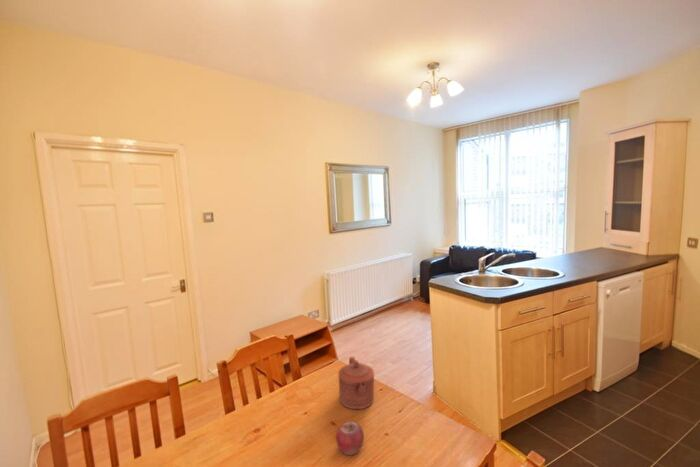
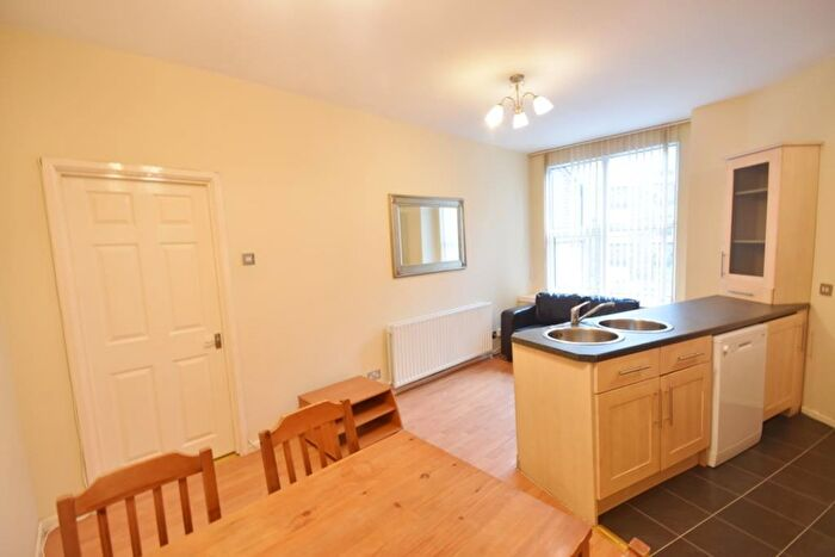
- fruit (349, 435)
- teapot (356, 379)
